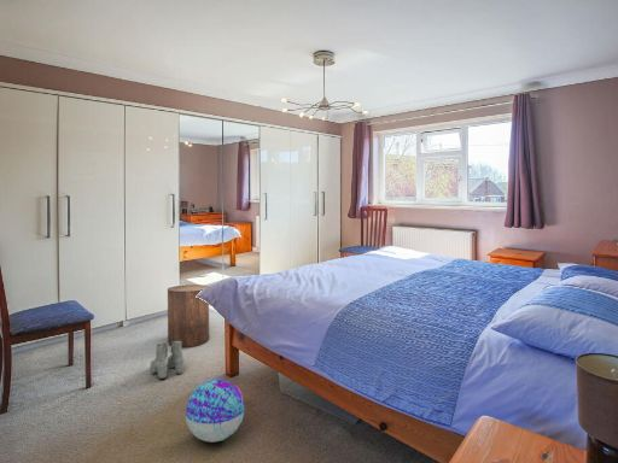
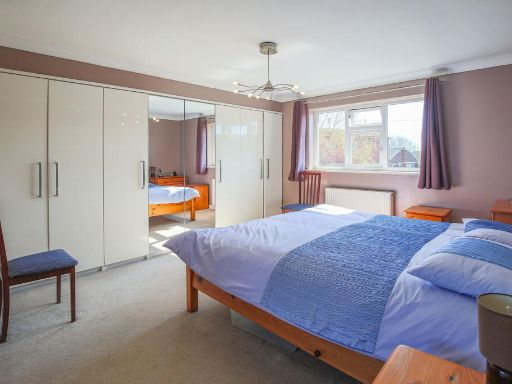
- boots (167, 356)
- stool (188, 313)
- decorative ball (215, 409)
